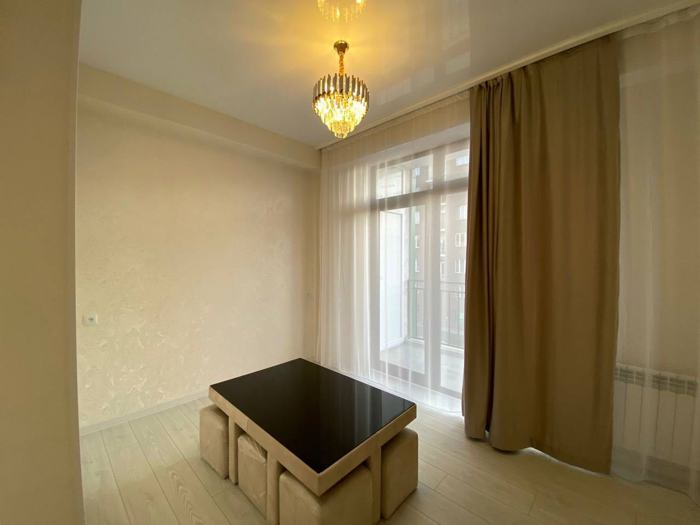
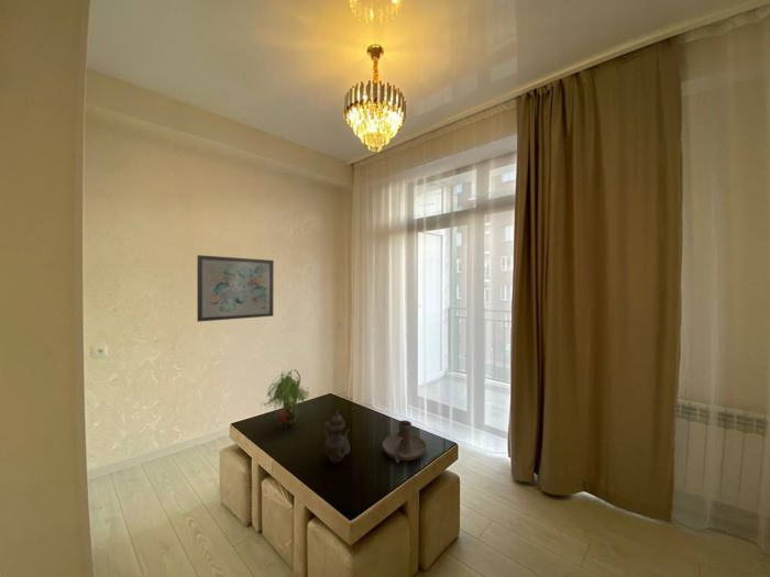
+ candle holder (403, 440)
+ wall art (238, 288)
+ teapot (336, 434)
+ plant (286, 399)
